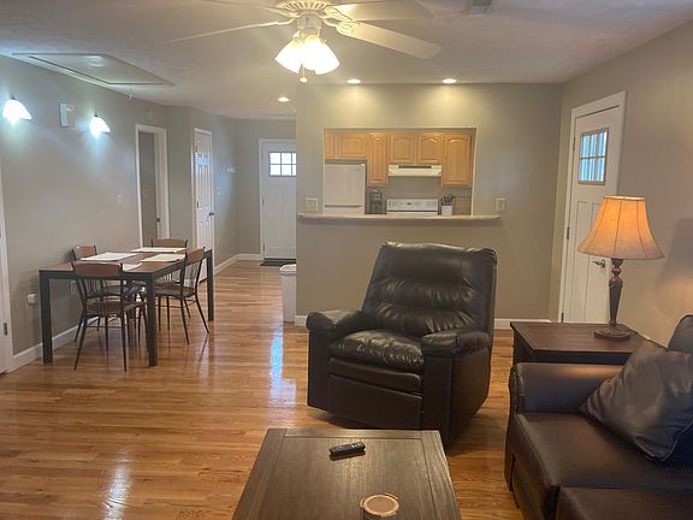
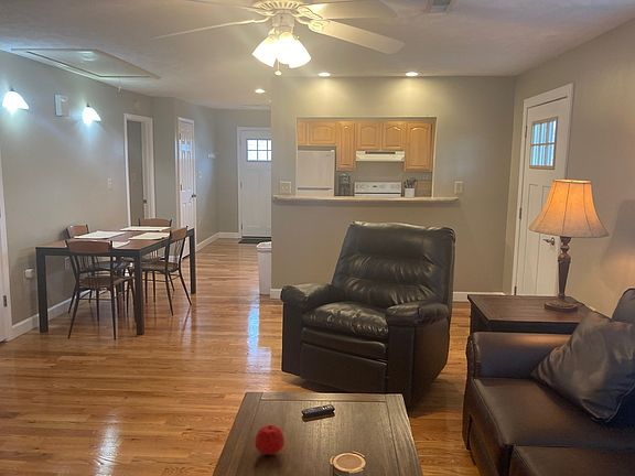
+ apple (269, 439)
